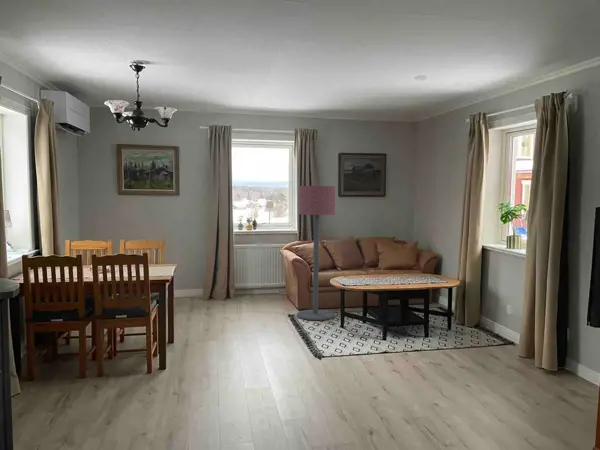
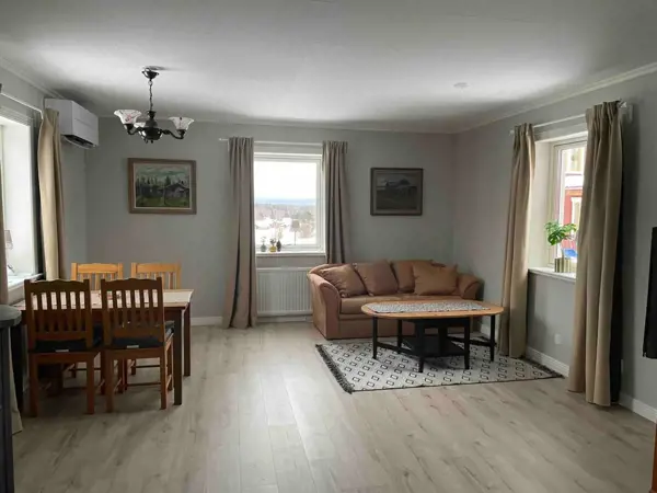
- floor lamp (316, 251)
